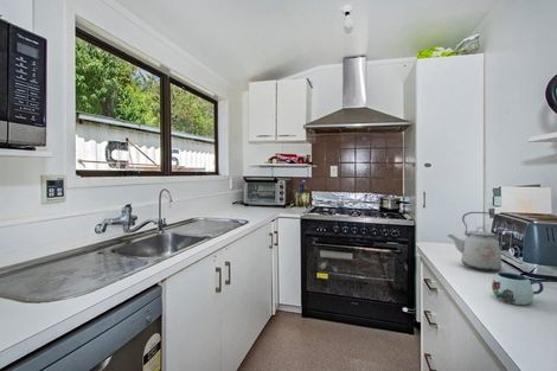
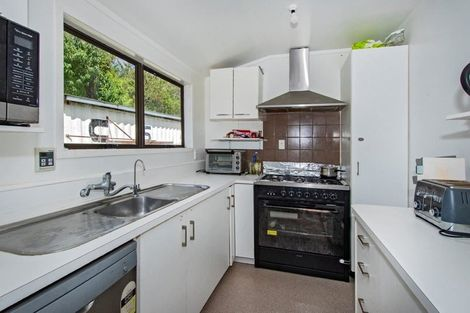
- mug (517, 288)
- kettle (473, 238)
